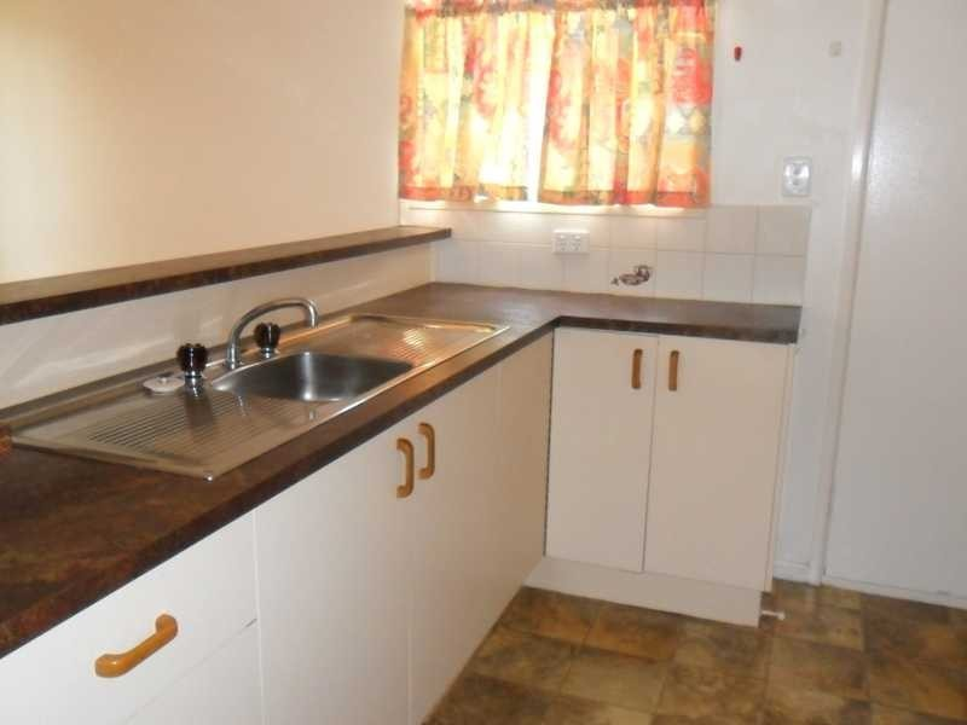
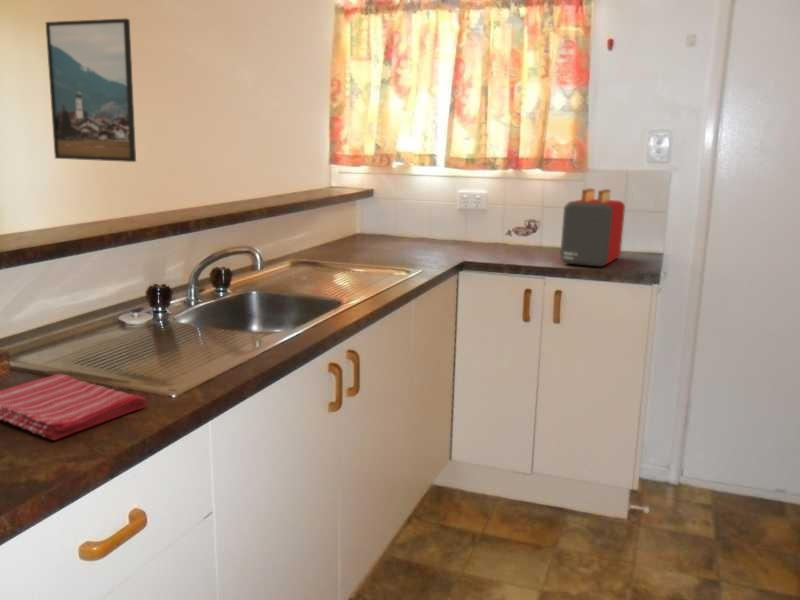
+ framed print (90, 91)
+ dish towel (58, 401)
+ toaster (593, 225)
